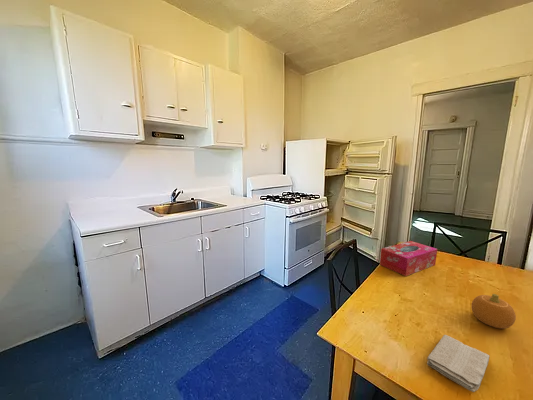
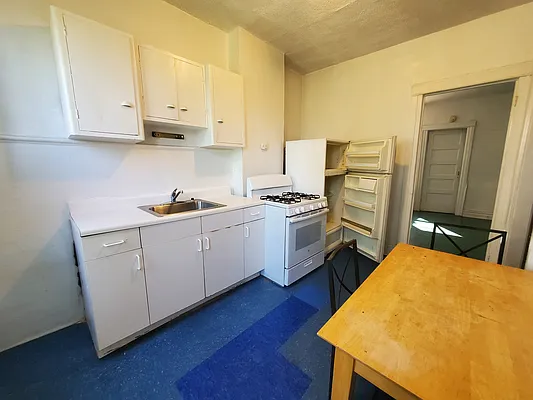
- fruit (493, 308)
- tissue box (408, 256)
- washcloth (458, 359)
